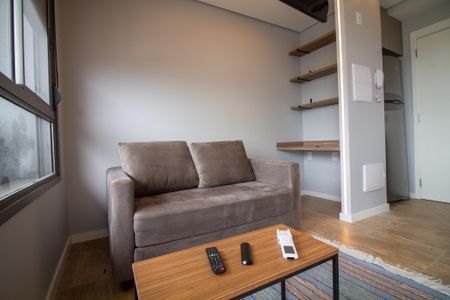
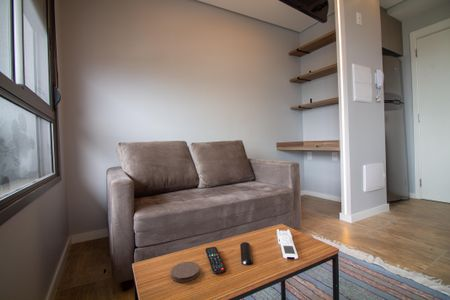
+ coaster (185, 271)
